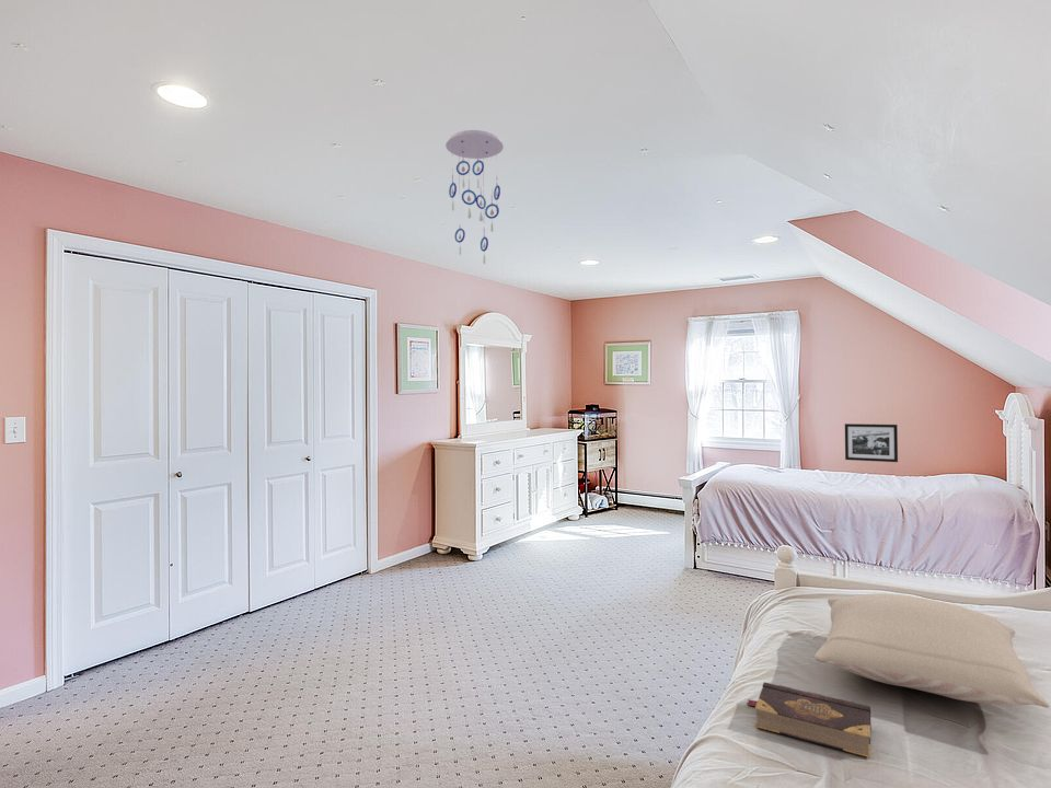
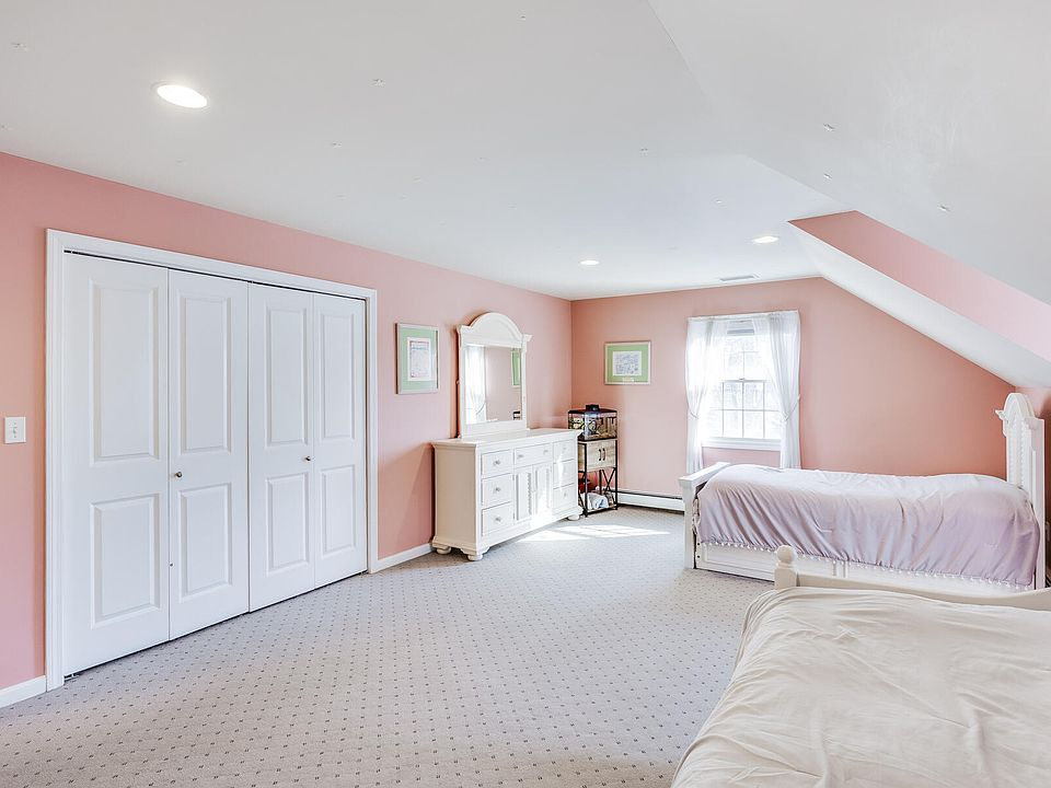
- ceiling mobile (474, 201)
- pillow (916, 645)
- picture frame (870, 442)
- book (804, 714)
